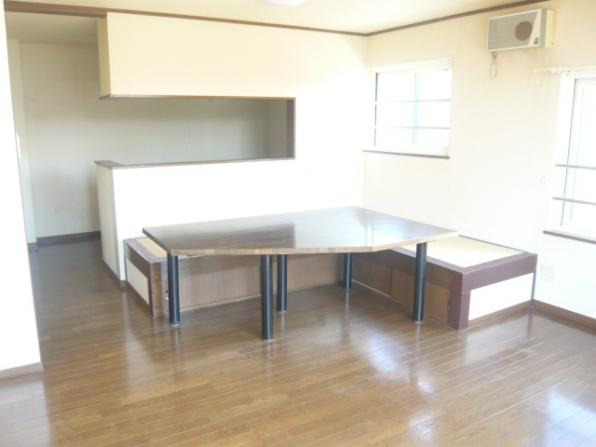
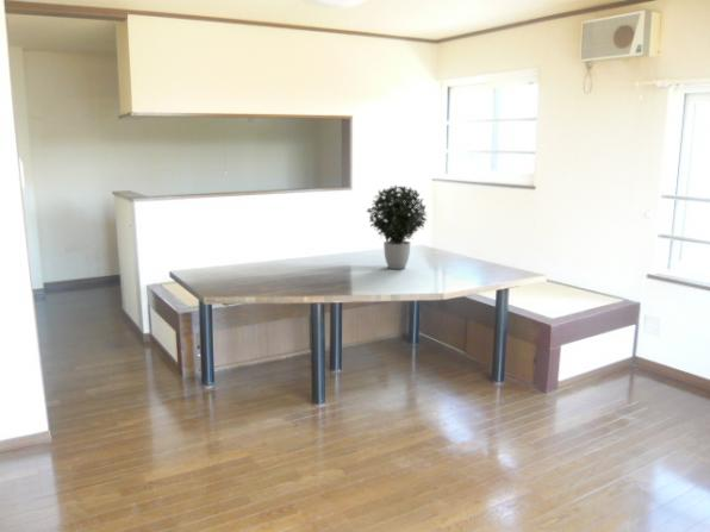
+ potted plant (398, 226)
